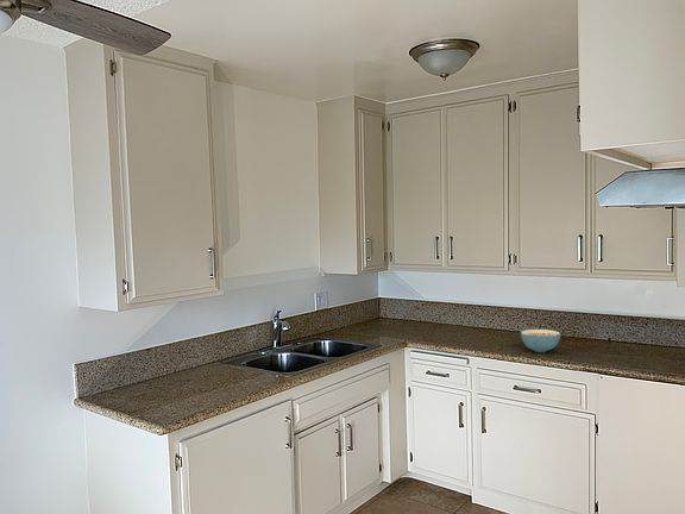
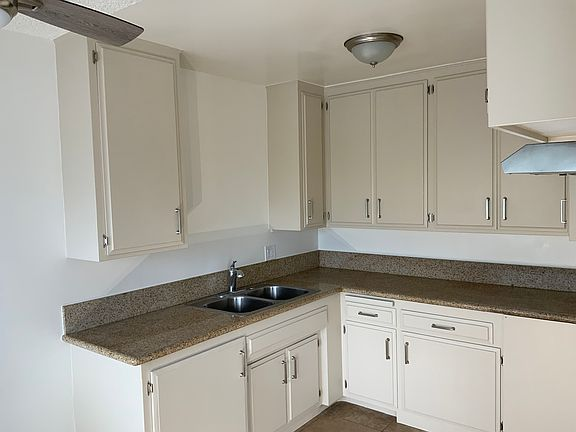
- cereal bowl (540, 341)
